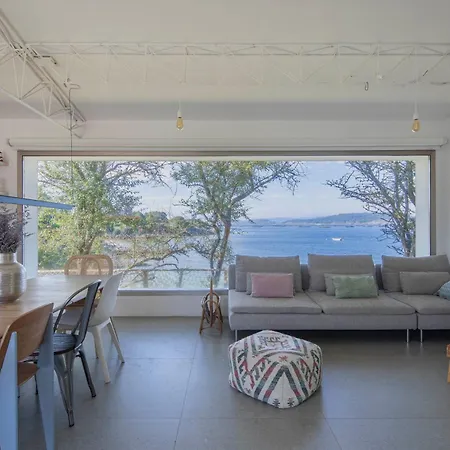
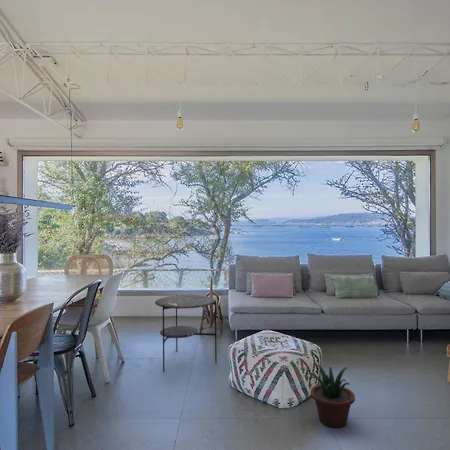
+ side table (186, 330)
+ potted plant (327, 395)
